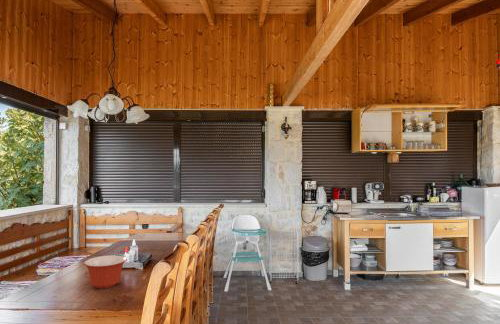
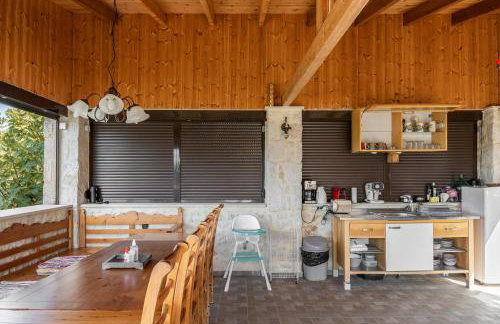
- mixing bowl (105, 272)
